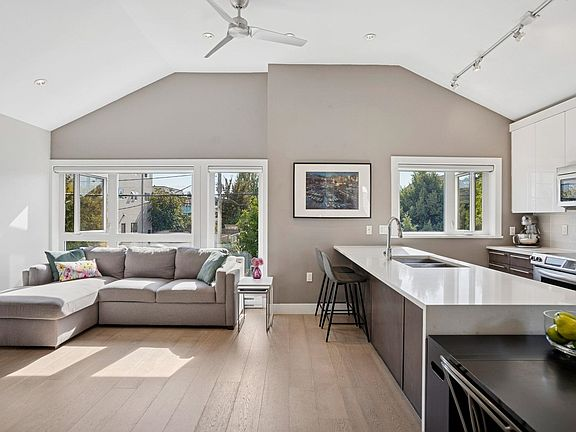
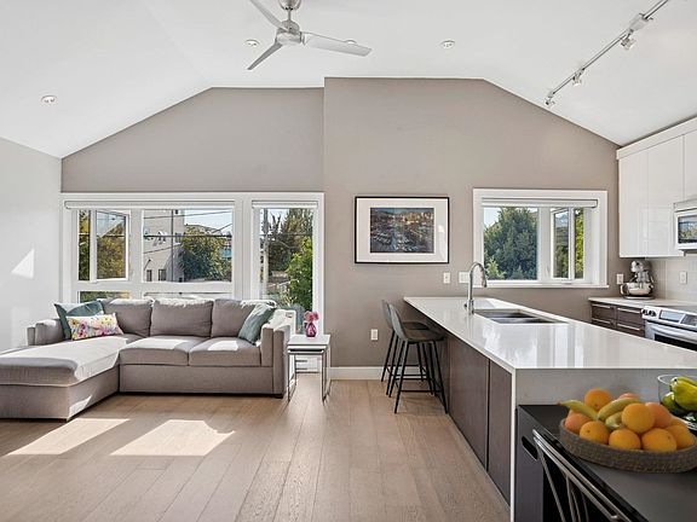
+ fruit bowl (626, 422)
